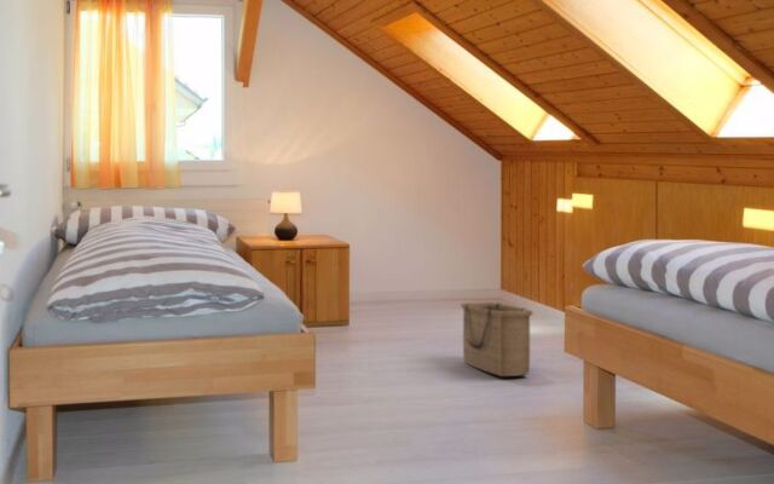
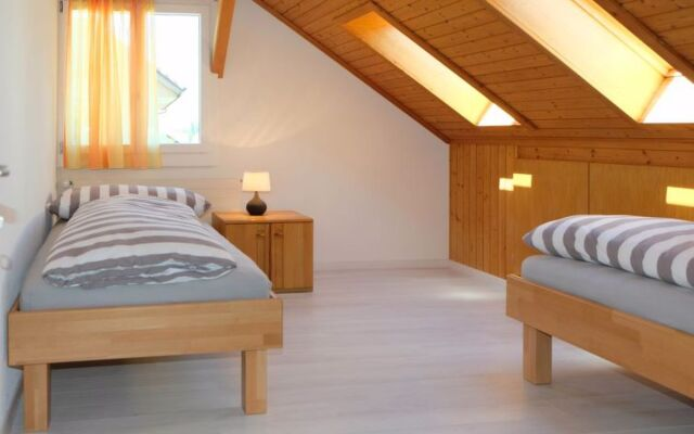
- basket (495, 338)
